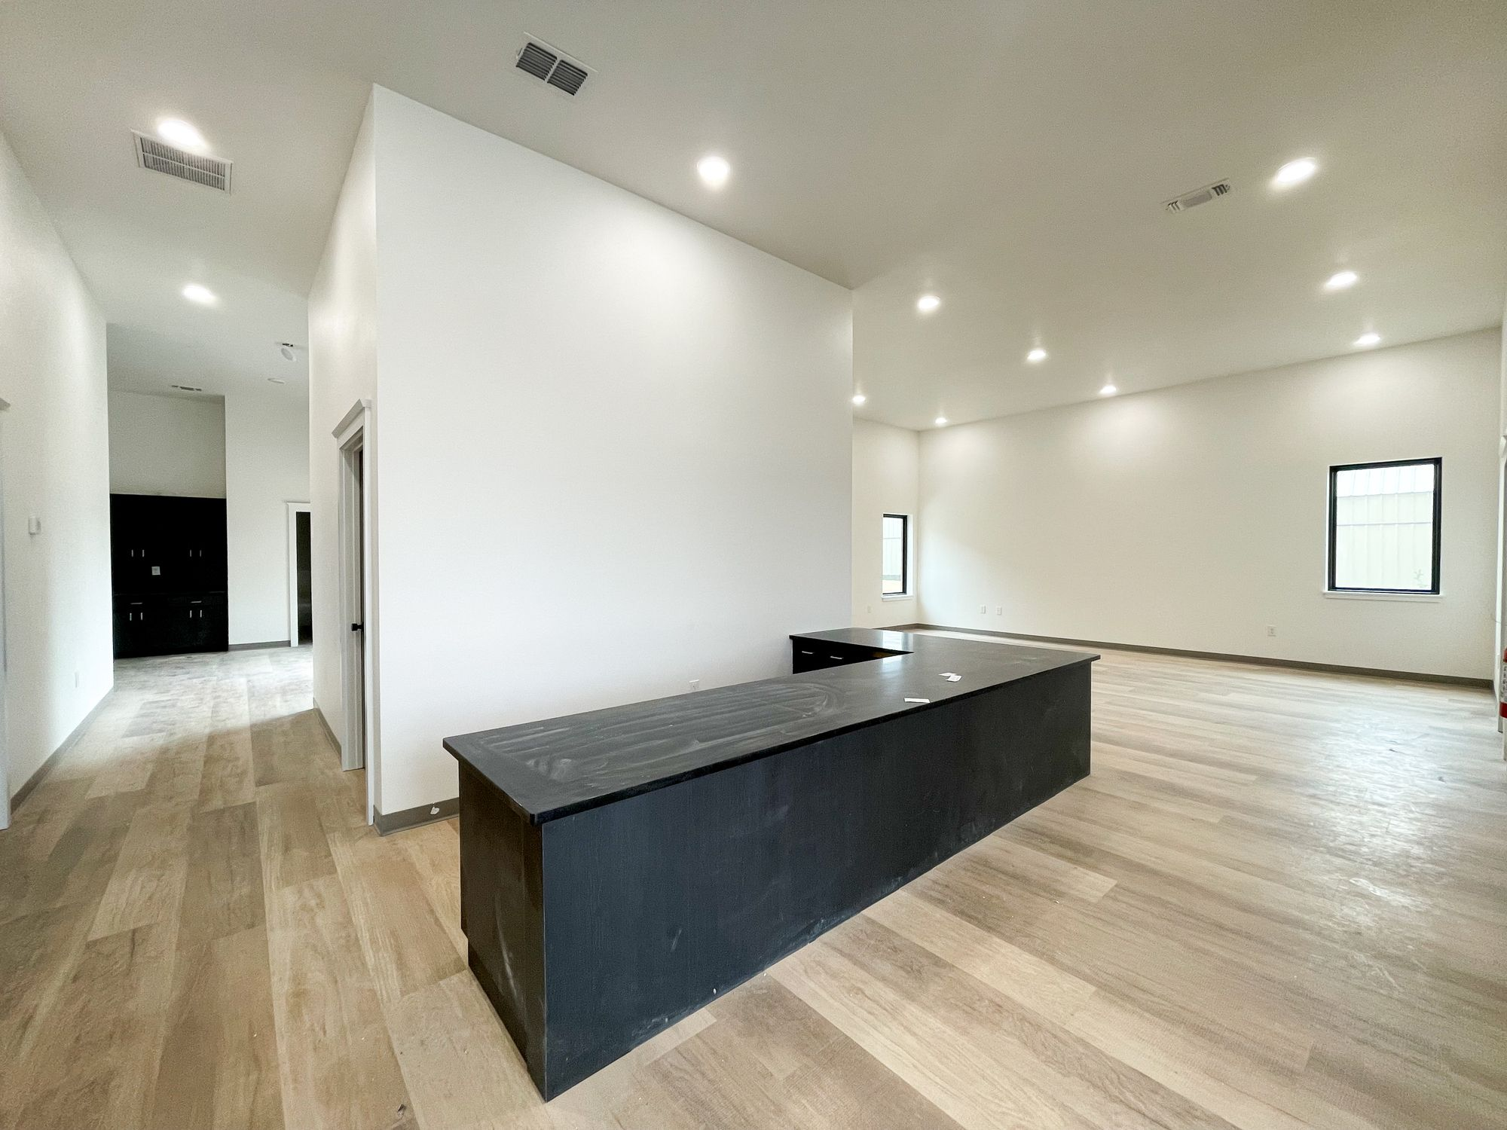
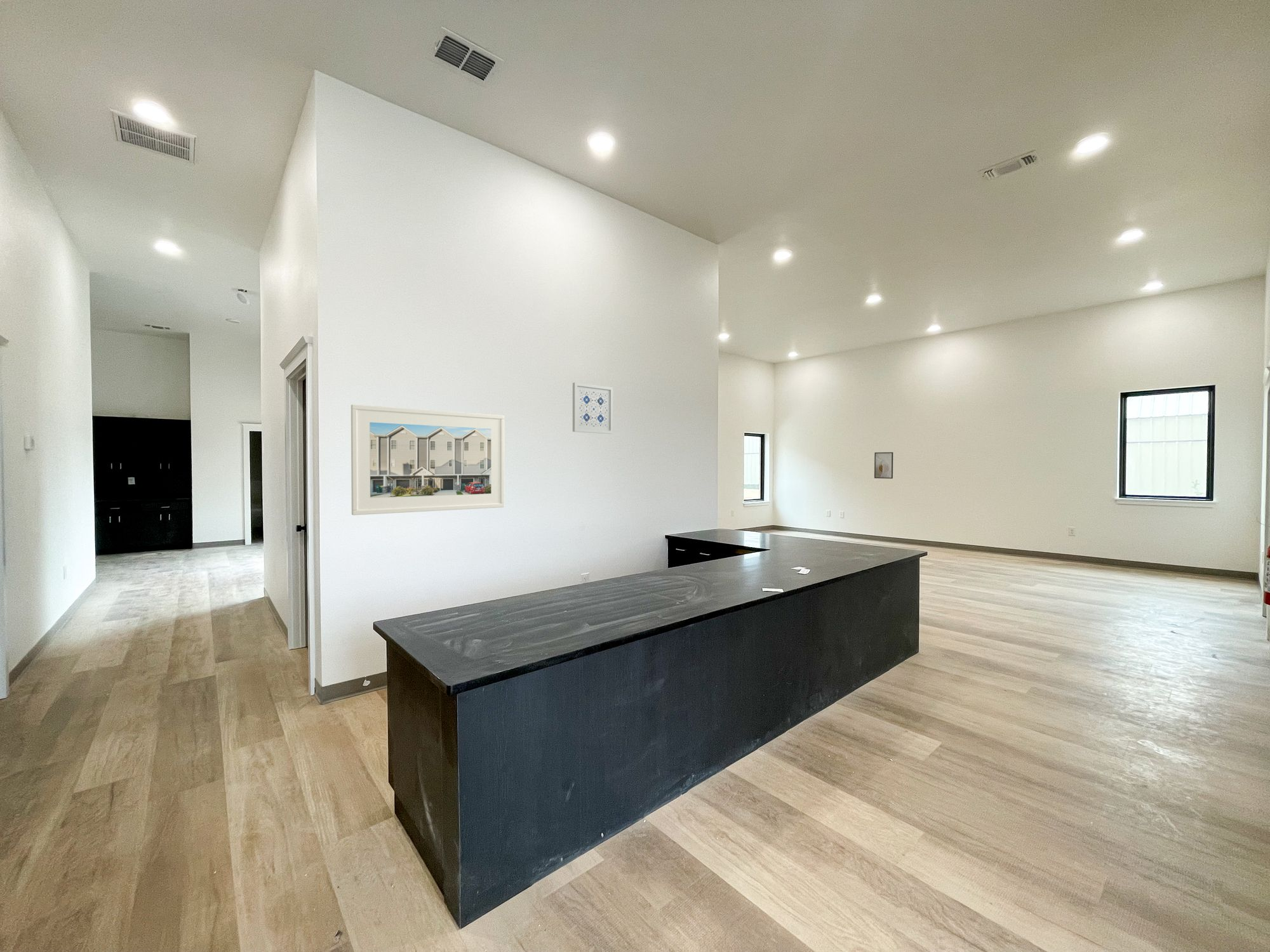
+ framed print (434, 460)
+ wall art (593, 409)
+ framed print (883, 465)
